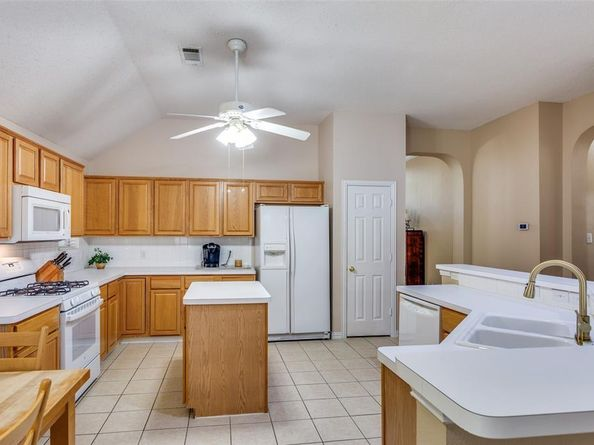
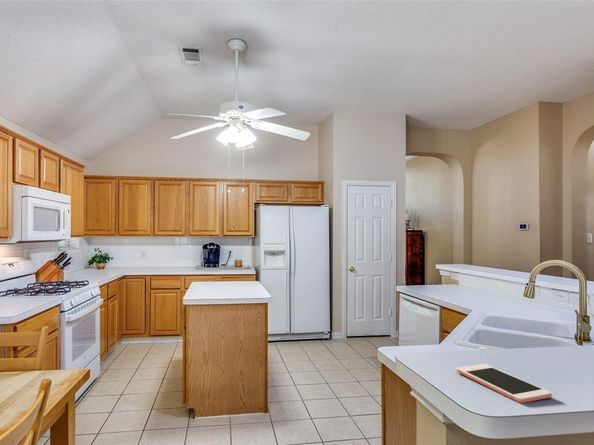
+ cell phone (500, 381)
